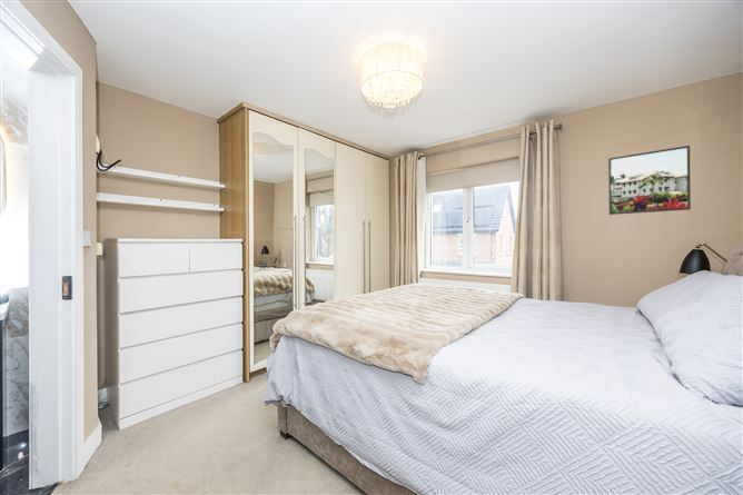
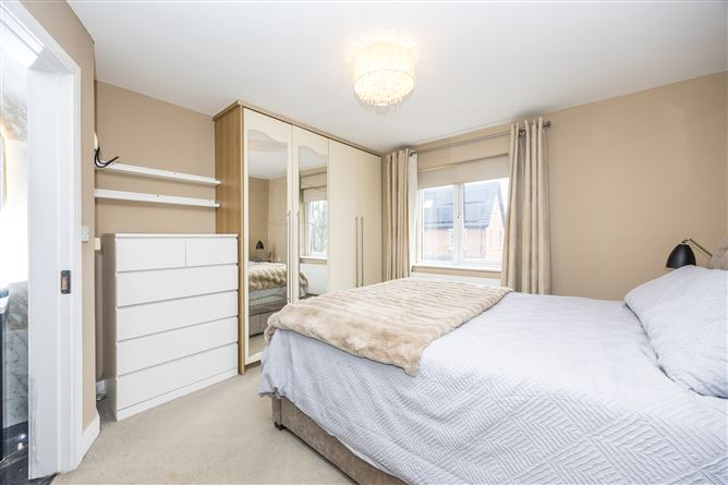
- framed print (646, 182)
